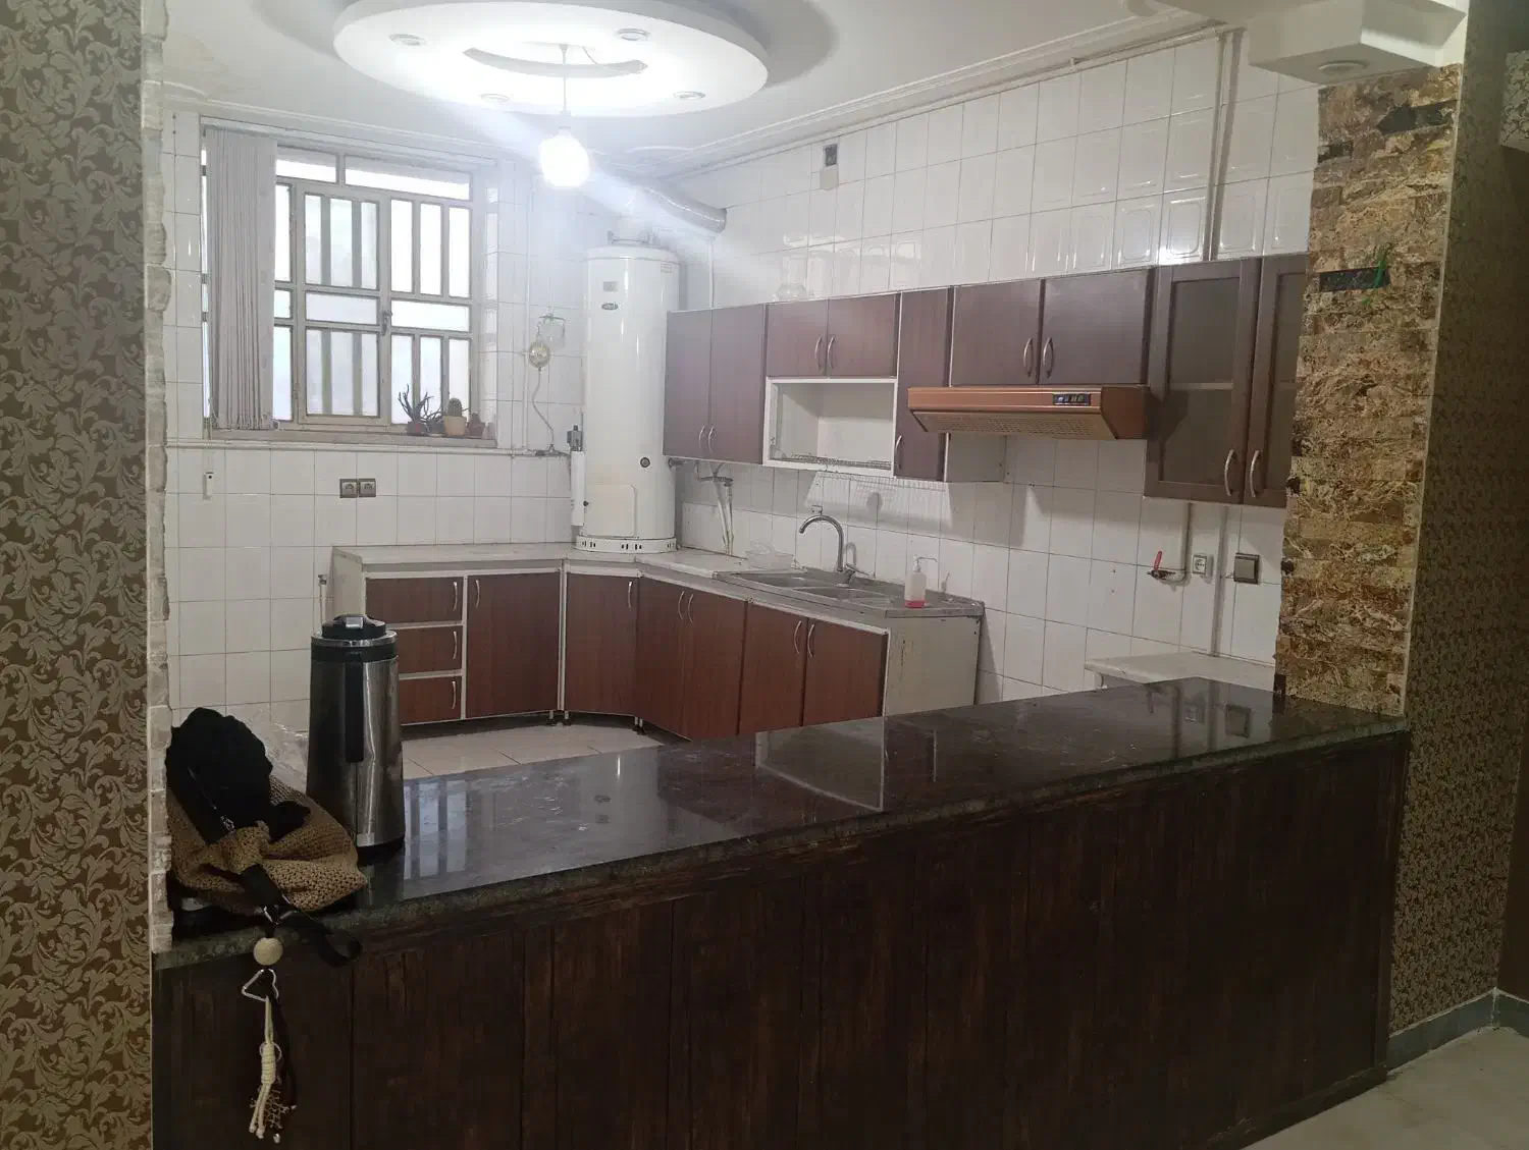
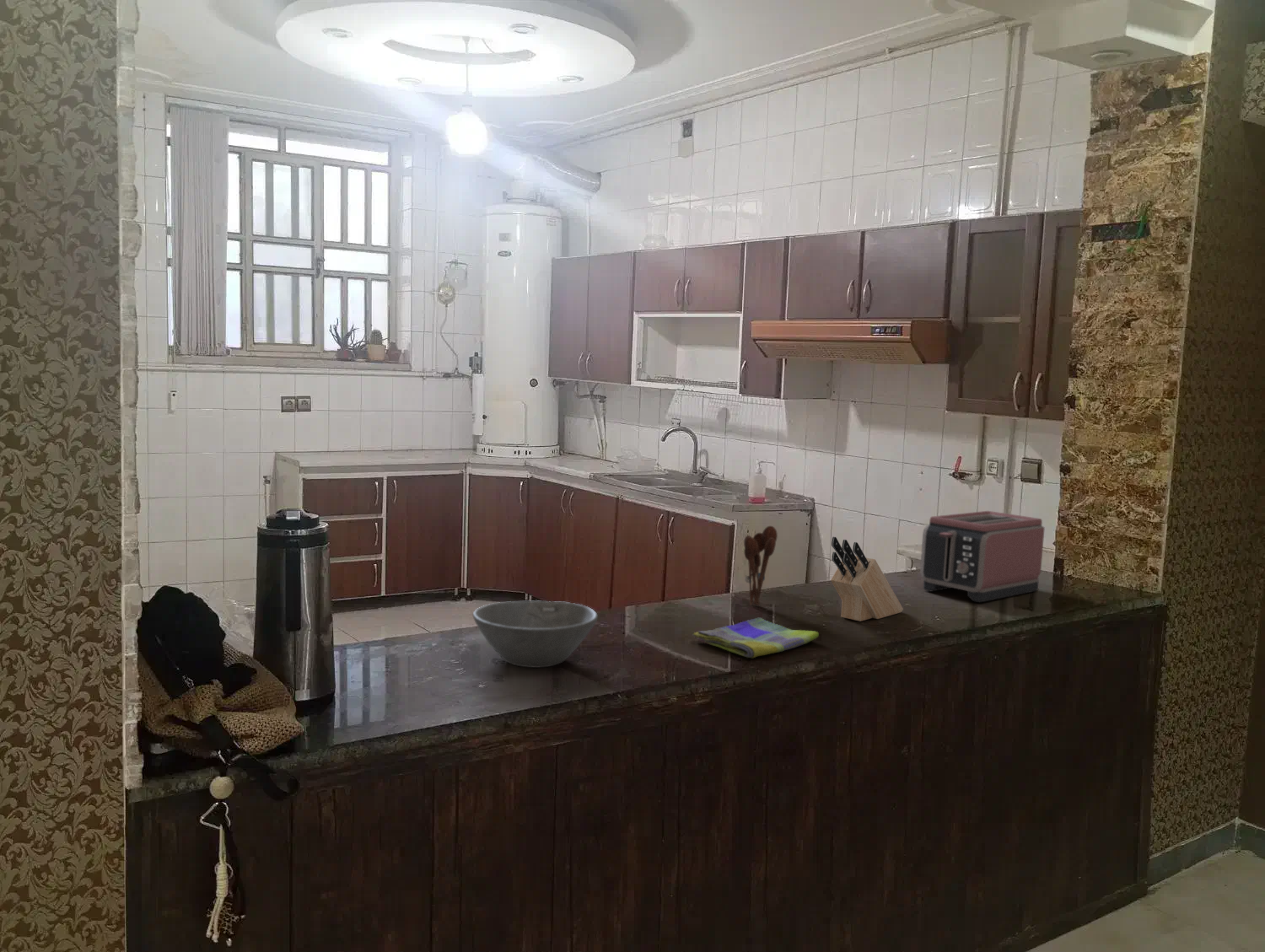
+ knife block (864, 575)
+ dish towel (756, 636)
+ bowl (535, 636)
+ utensil holder (759, 566)
+ toaster (979, 555)
